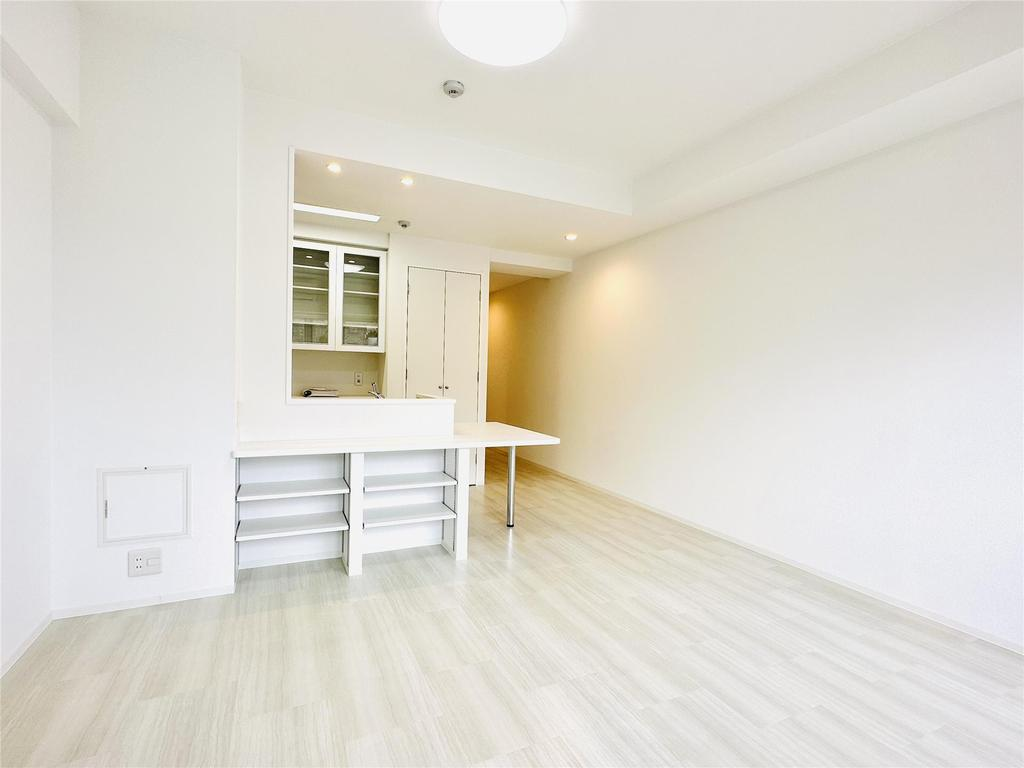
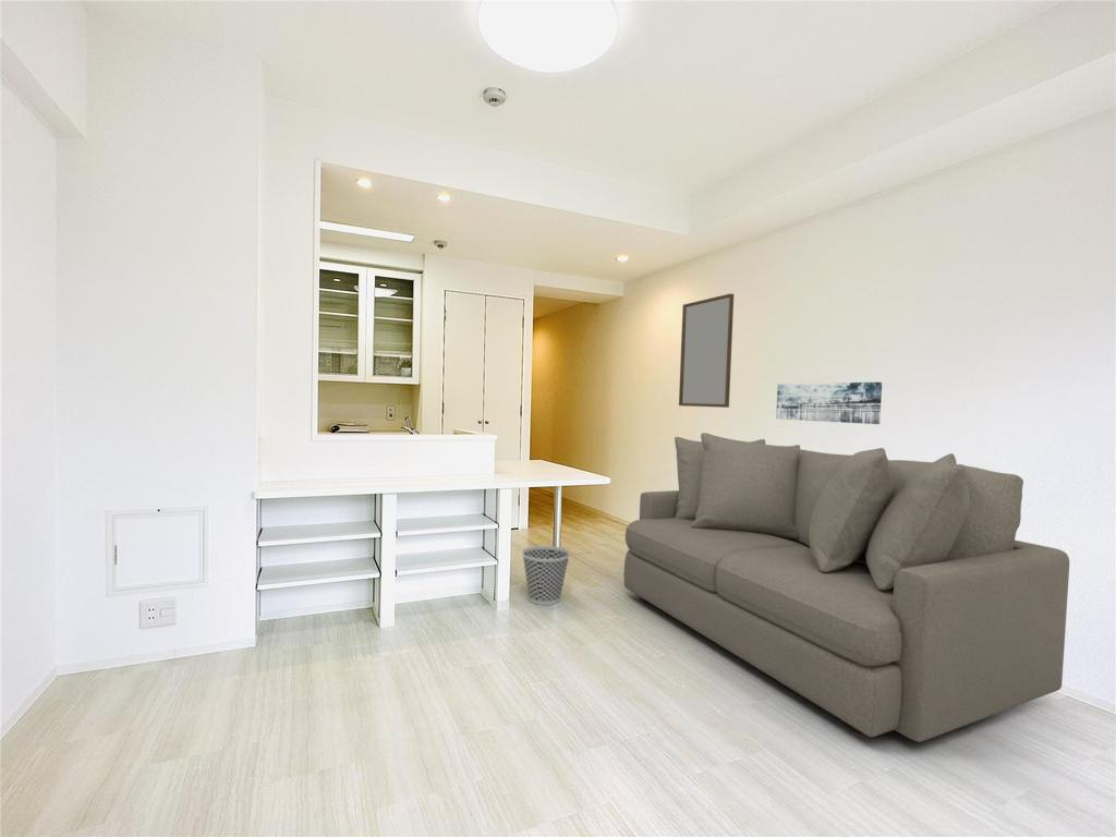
+ wall art (824, 402)
+ wastebasket (545, 575)
+ sofa (800, 538)
+ home mirror (704, 353)
